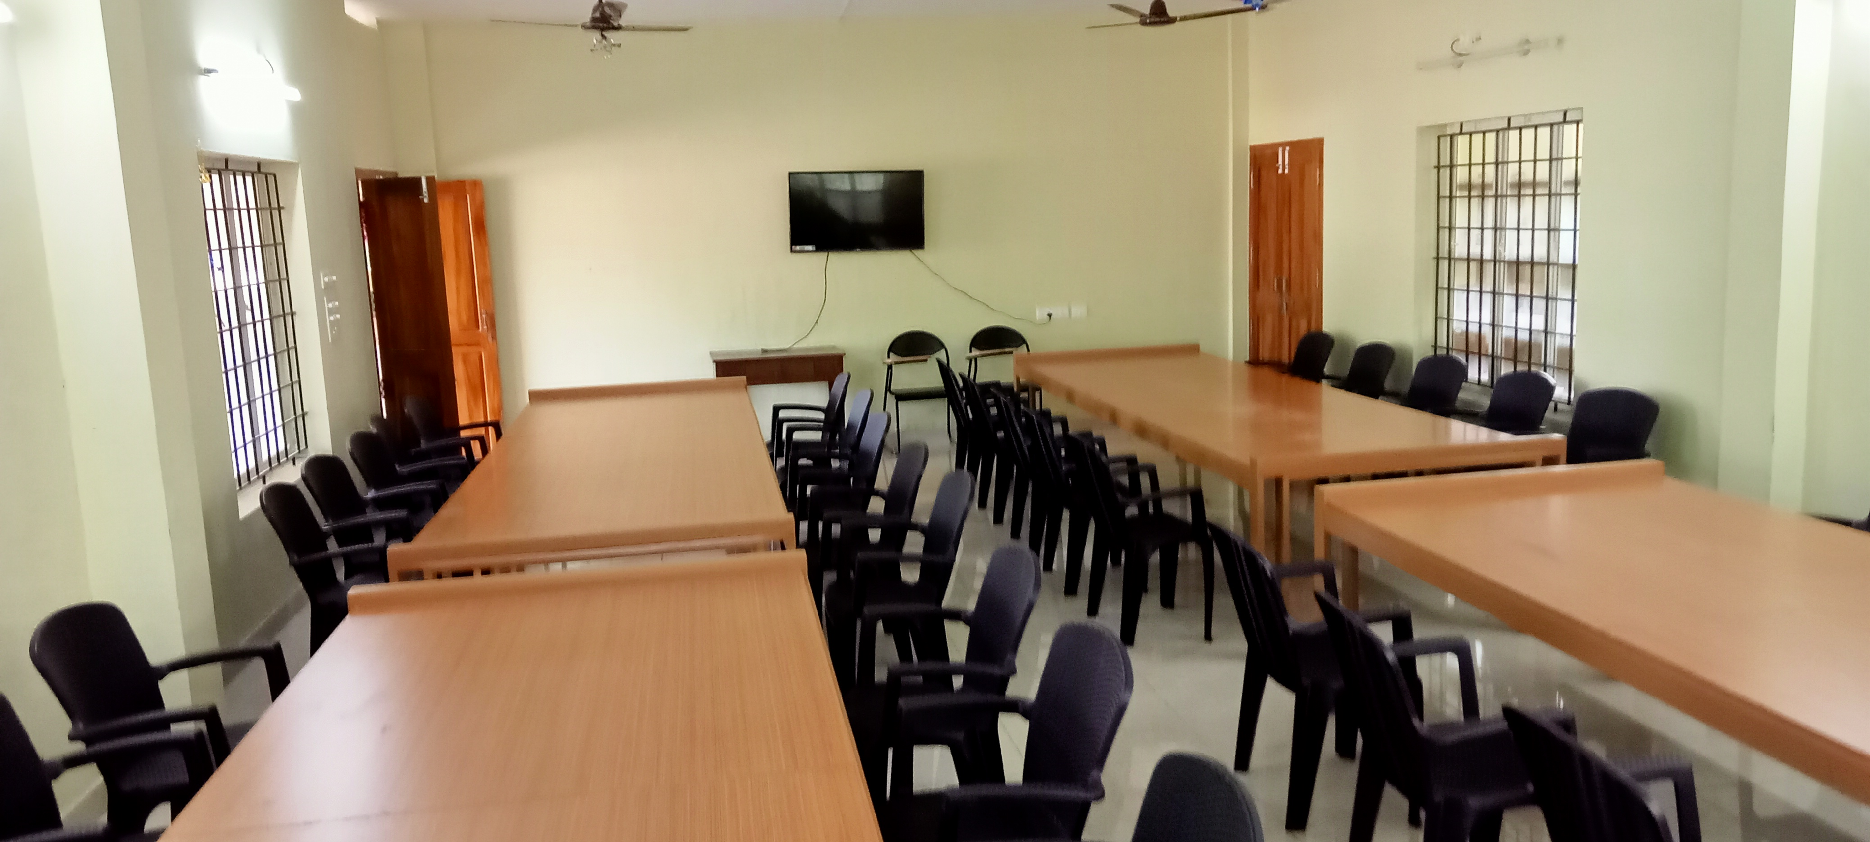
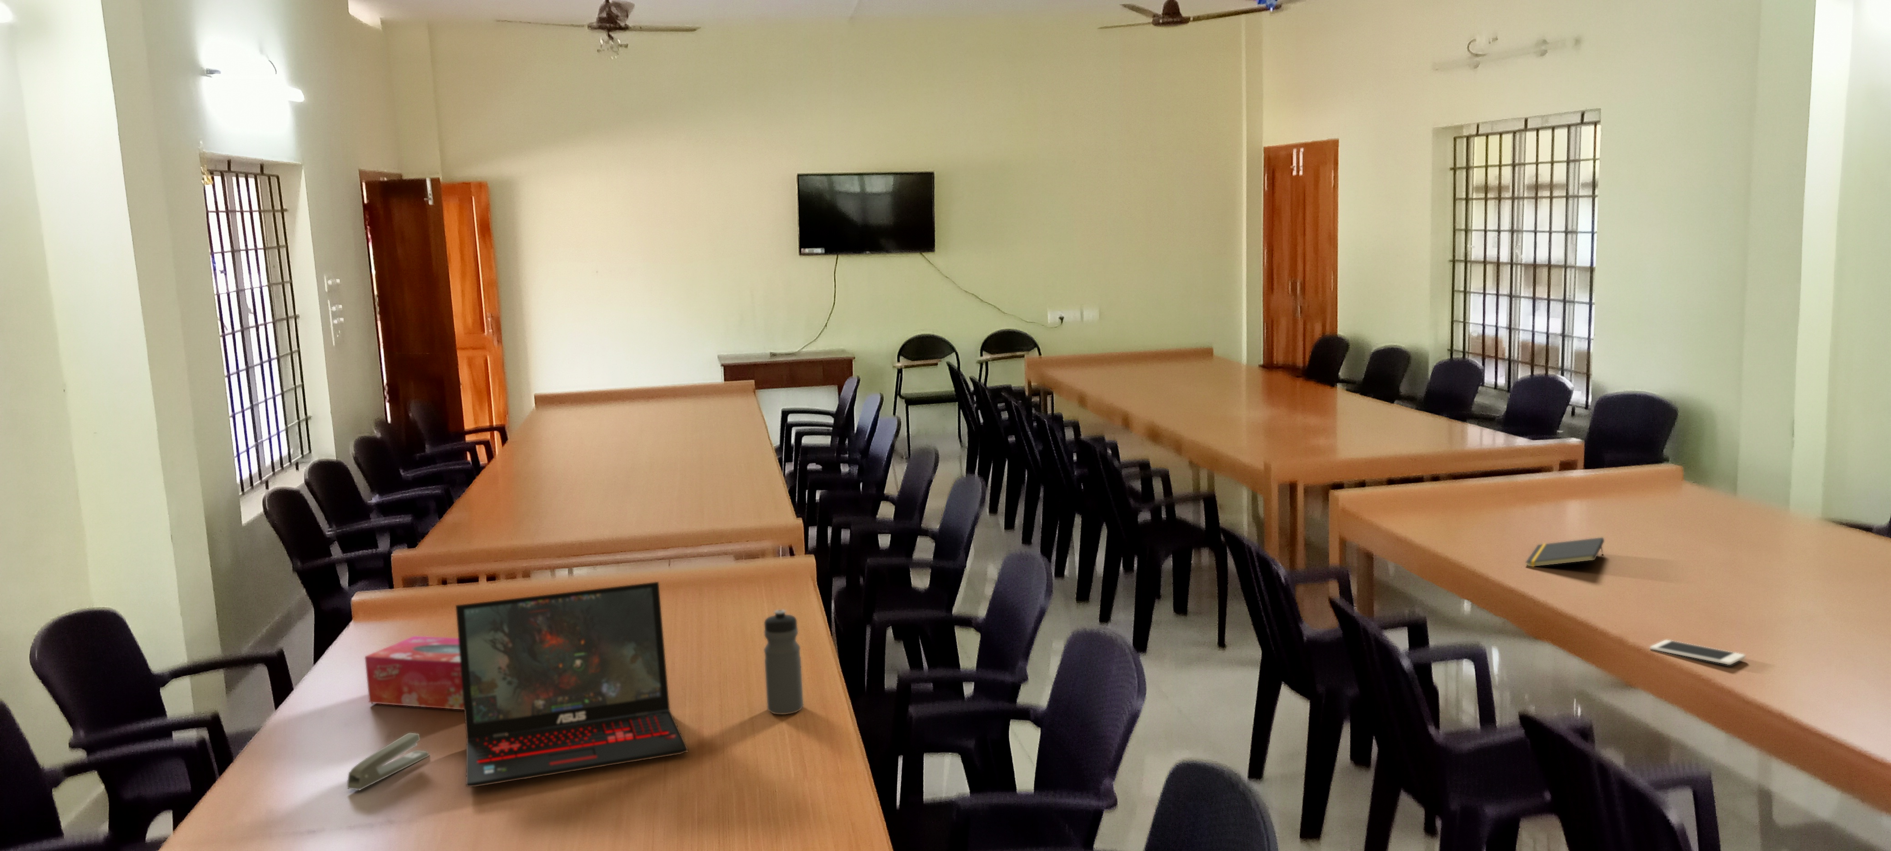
+ tissue box (450, 671)
+ notepad (1565, 552)
+ cell phone (1697, 652)
+ laptop (569, 679)
+ stapler (388, 758)
+ water bottle (783, 659)
